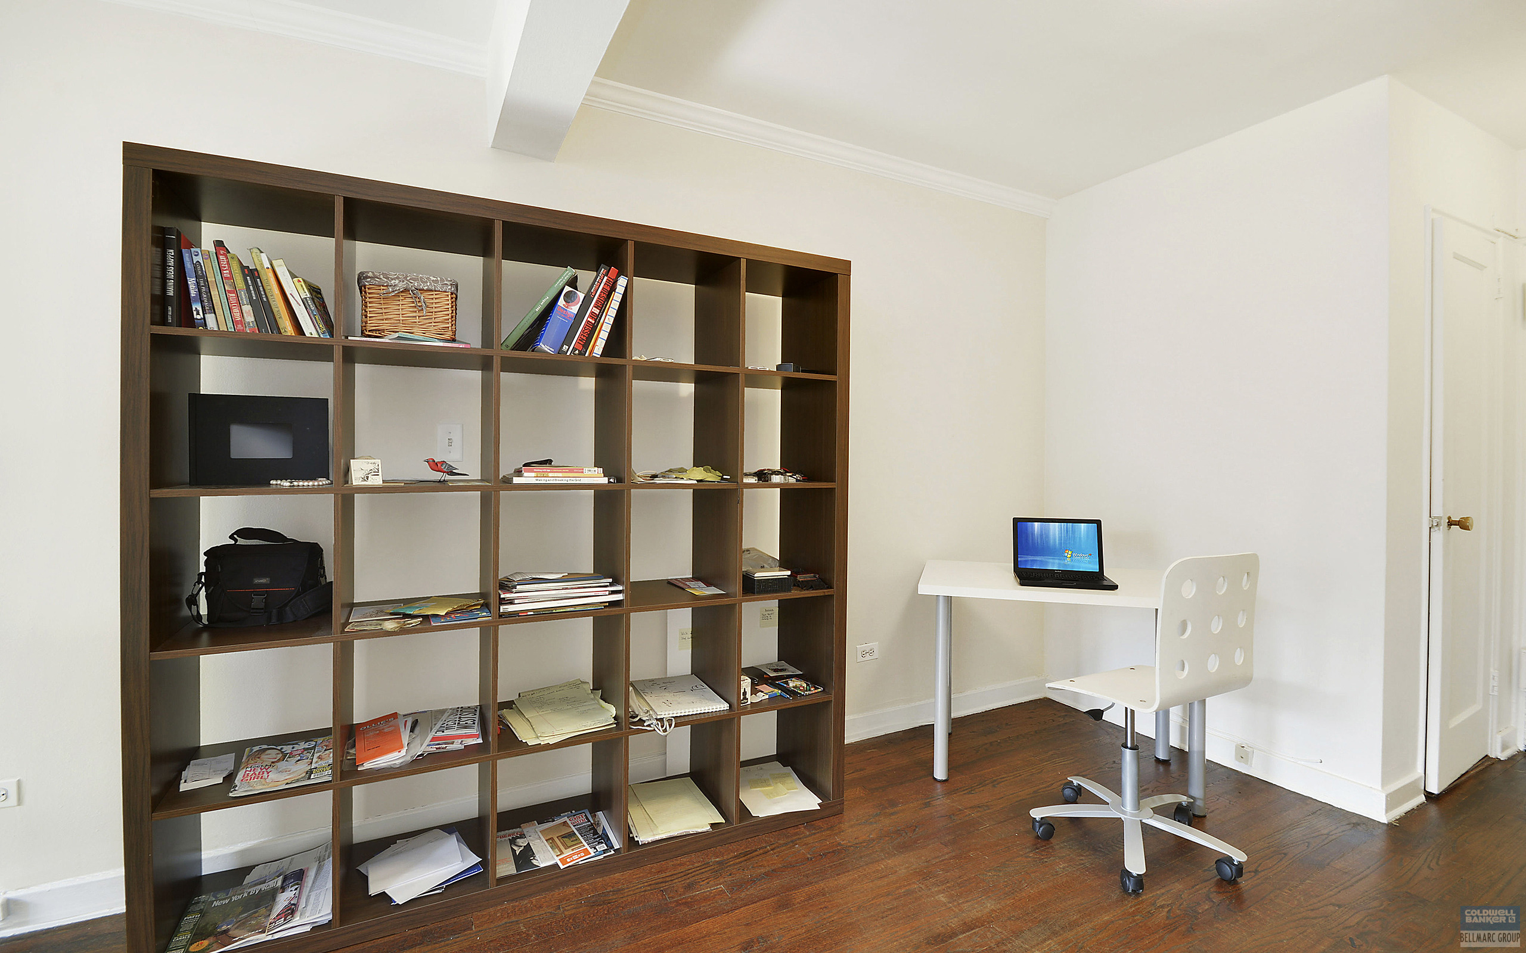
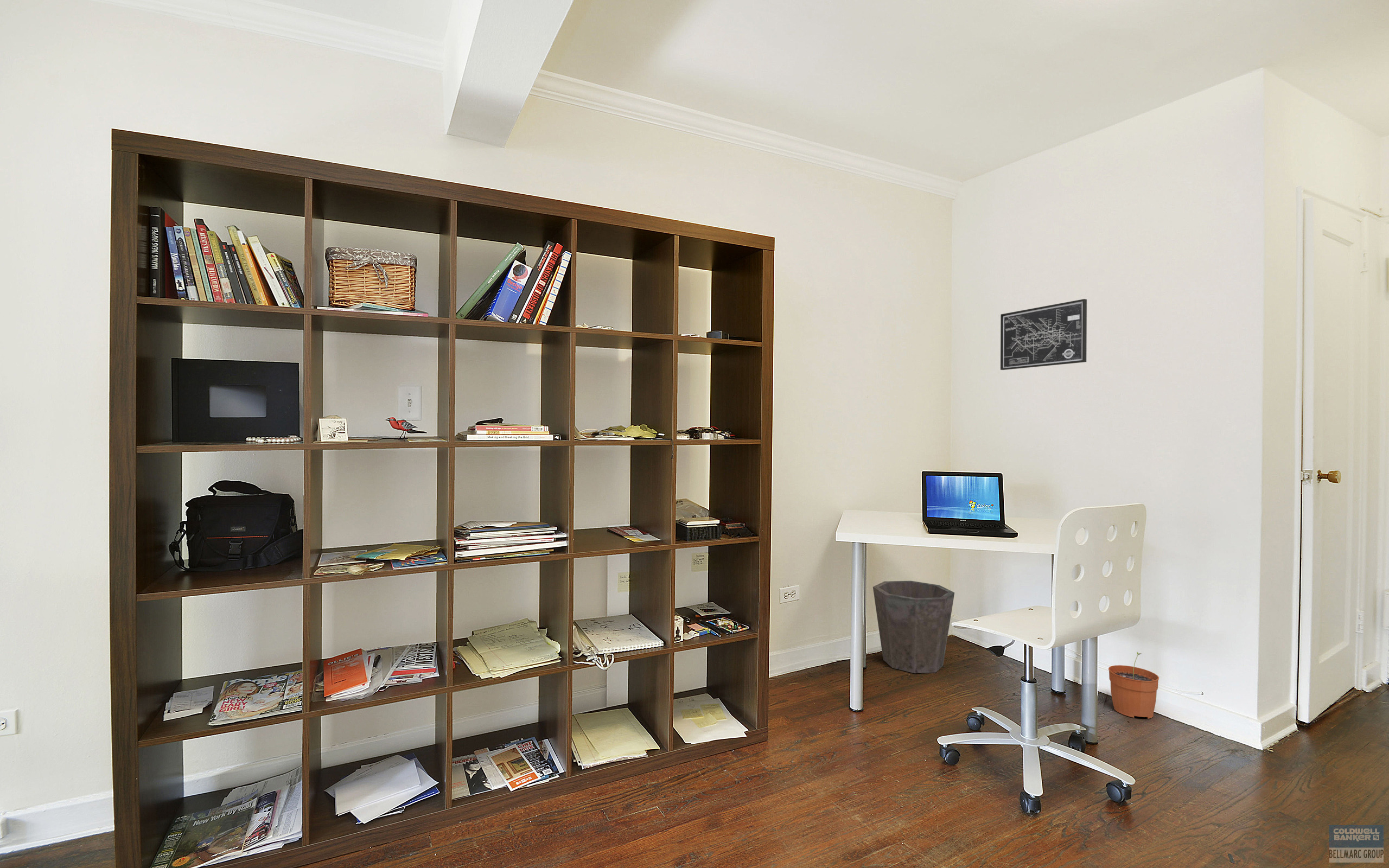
+ plant pot (1133, 682)
+ waste bin (913, 626)
+ wall art (1041, 336)
